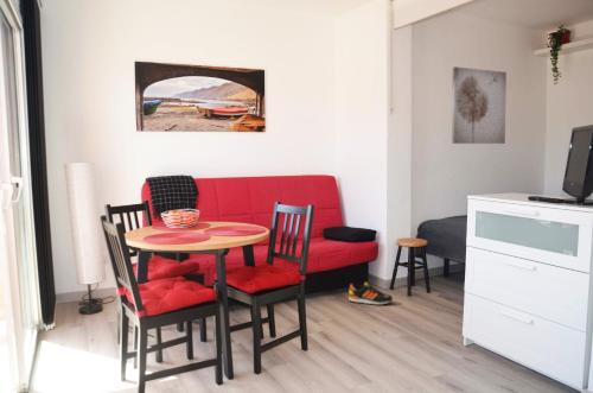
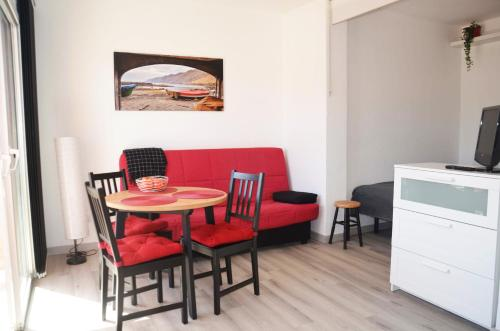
- wall art (479, 107)
- shoe (370, 292)
